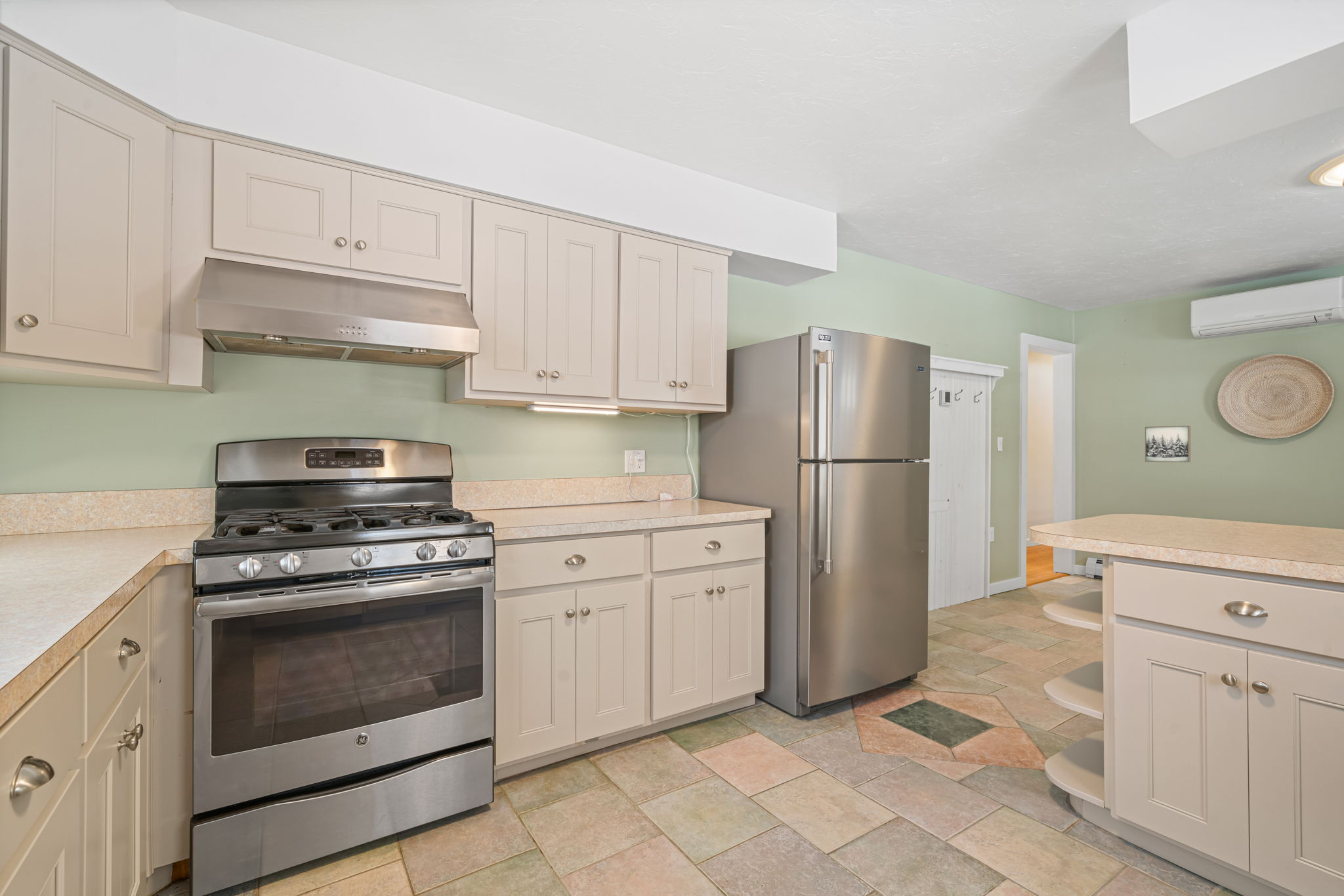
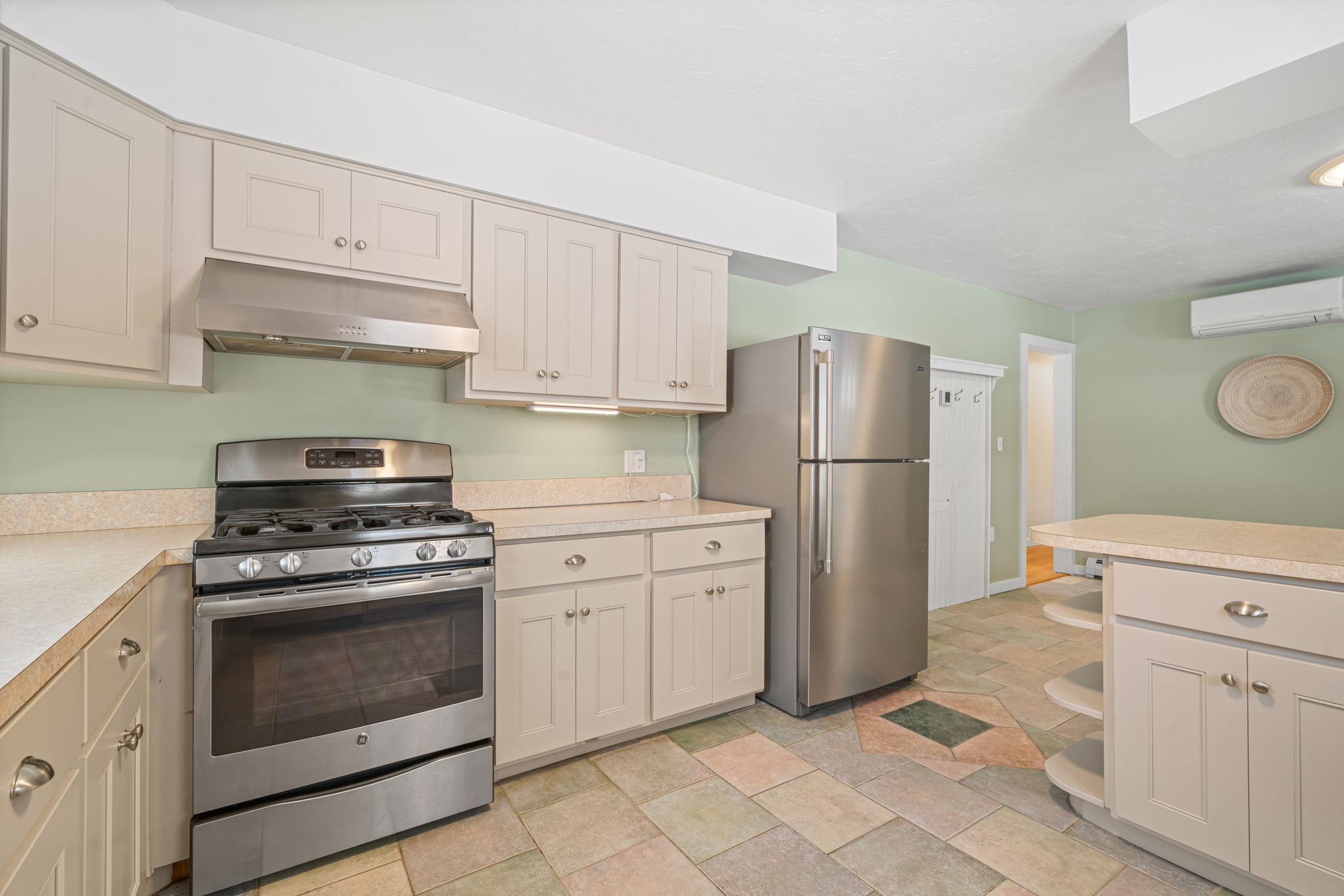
- wall art (1167, 444)
